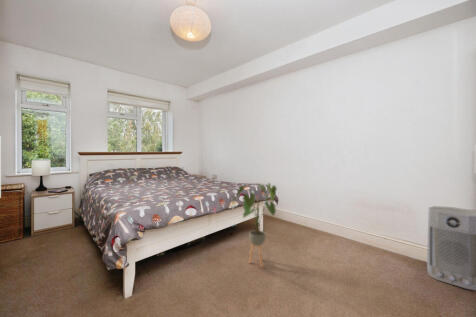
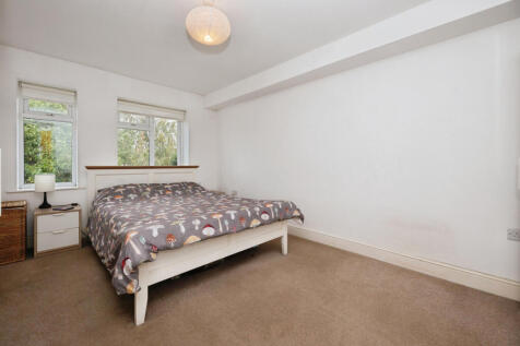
- air purifier (453, 243)
- house plant (255, 221)
